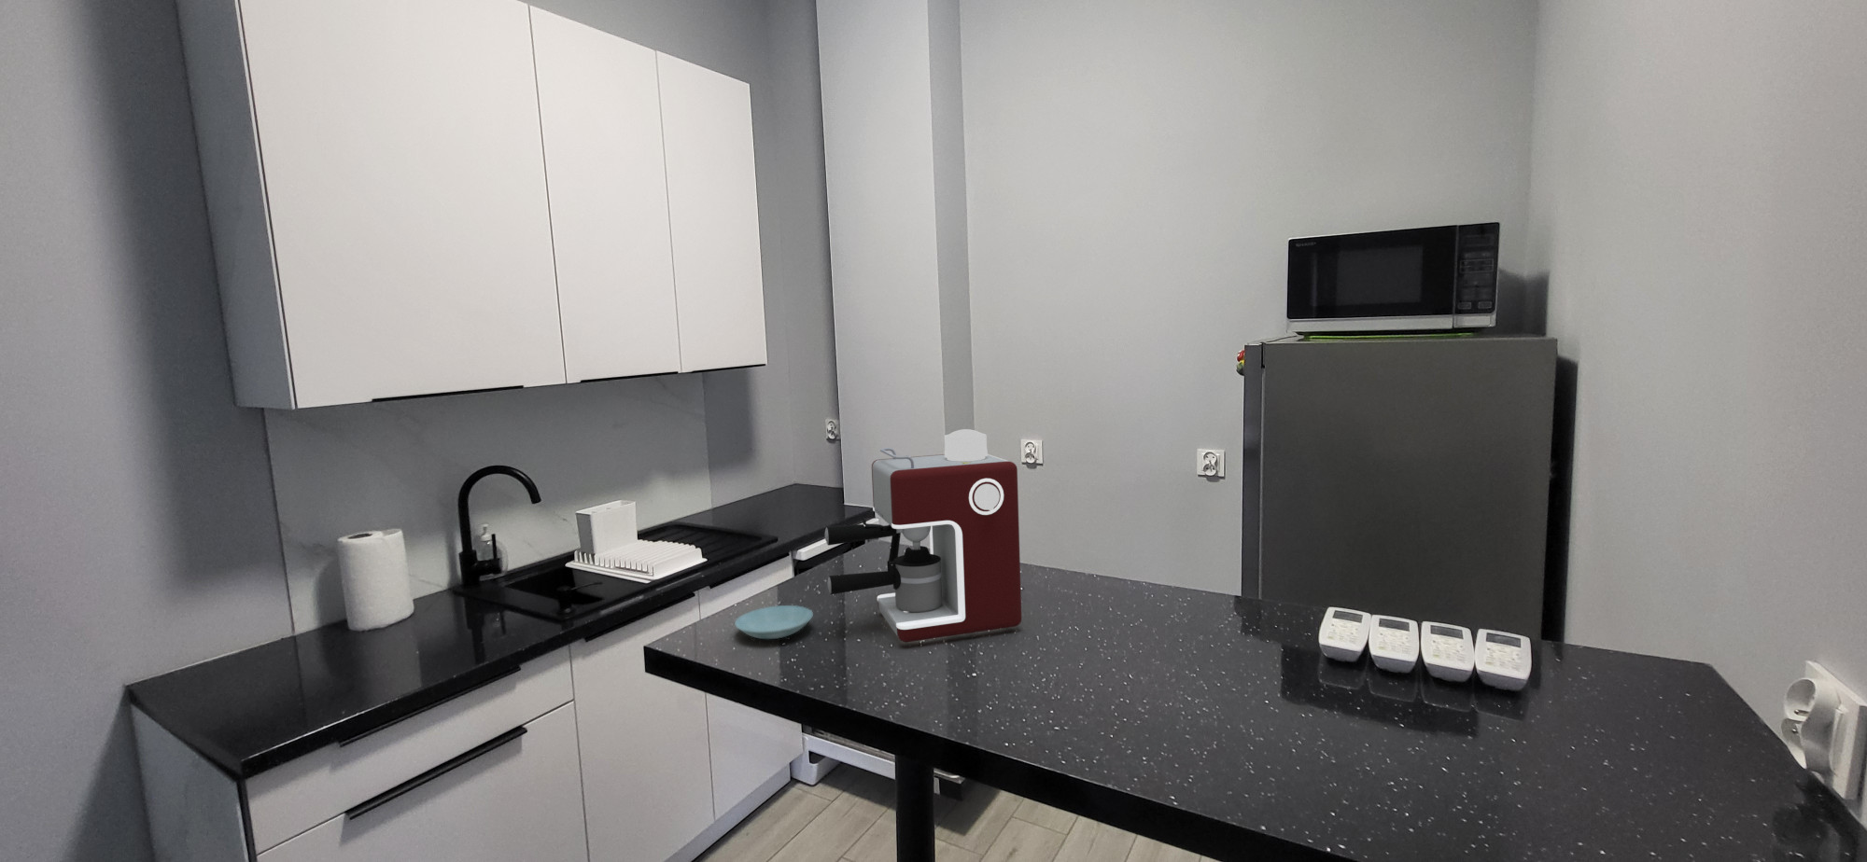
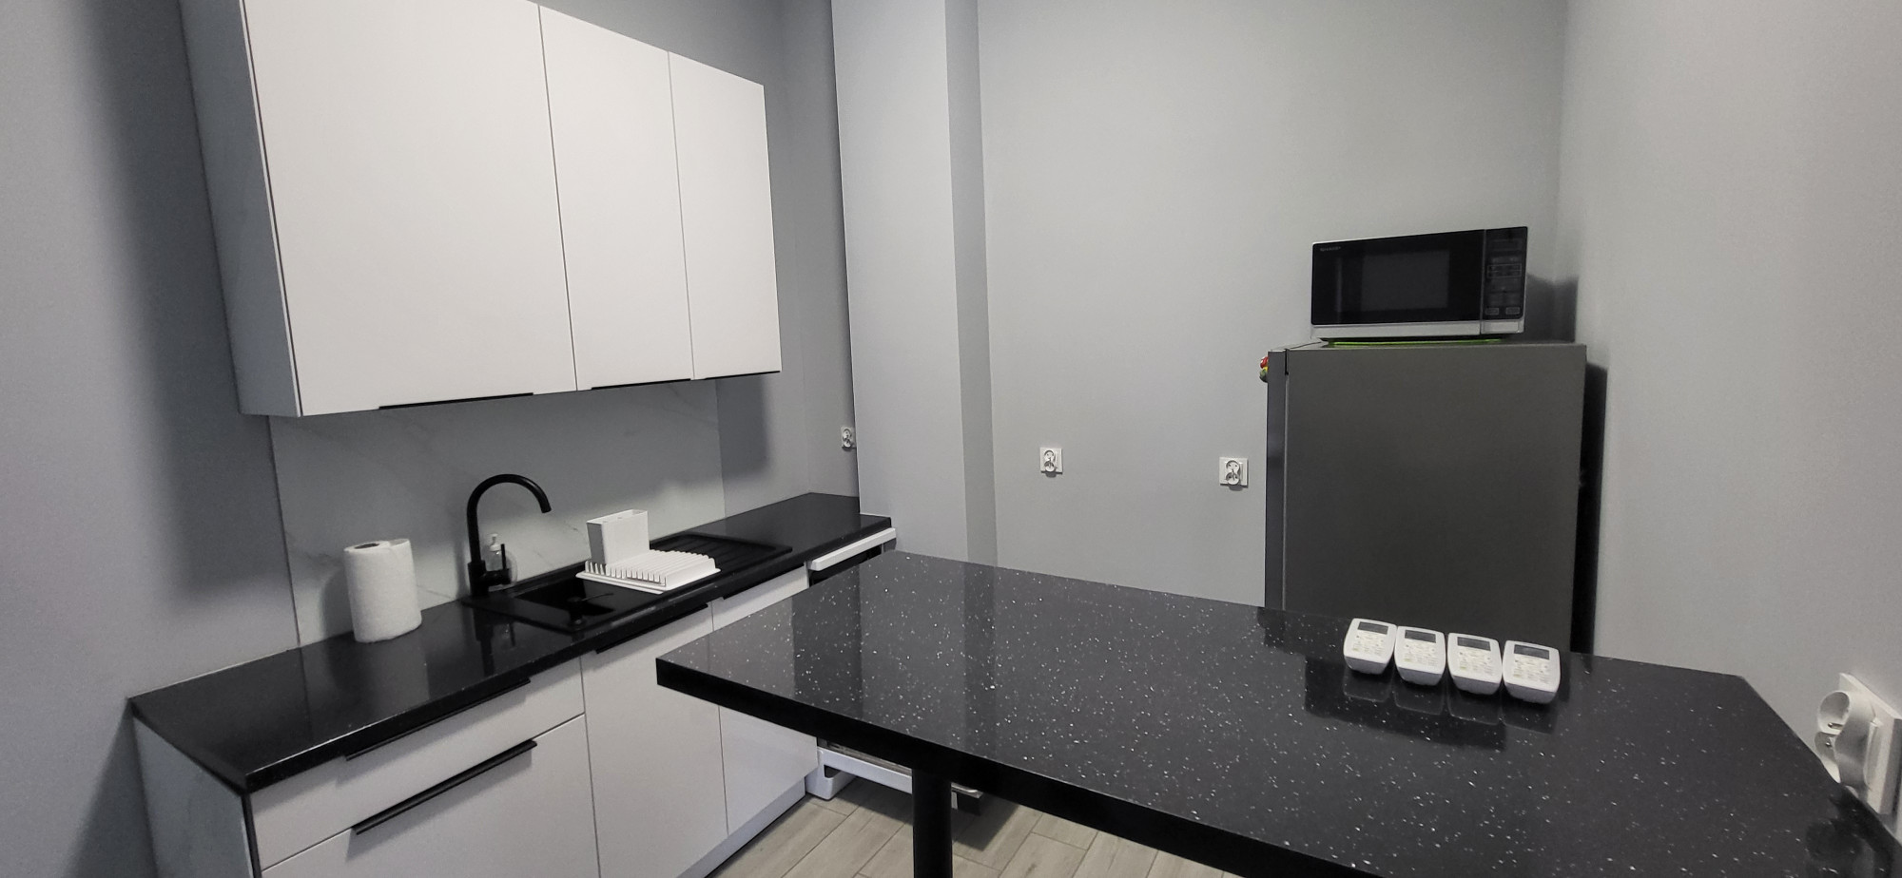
- coffee maker (917, 530)
- saucer (774, 624)
